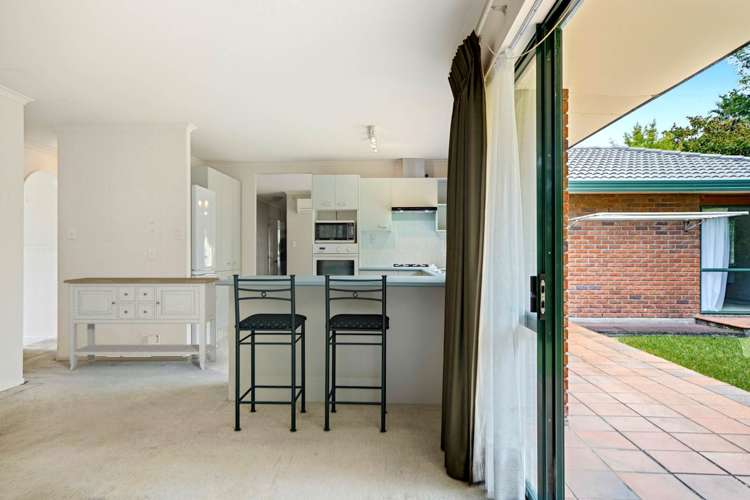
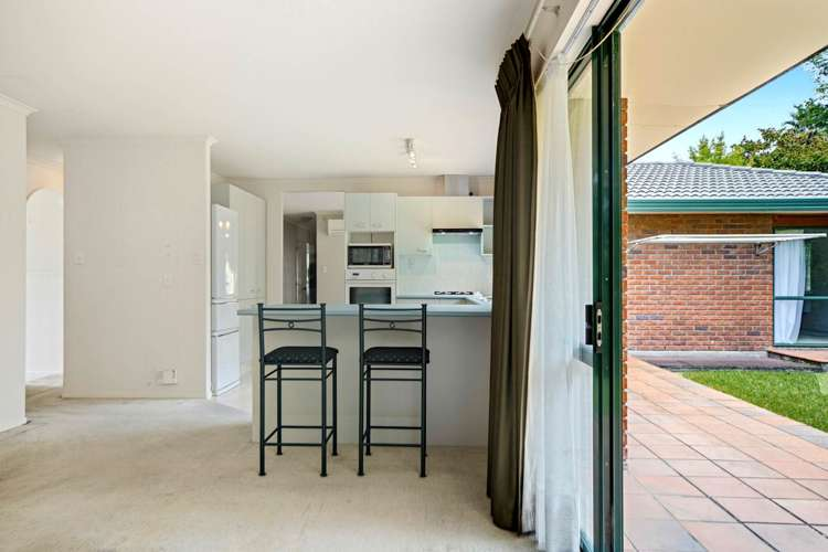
- sideboard (144, 322)
